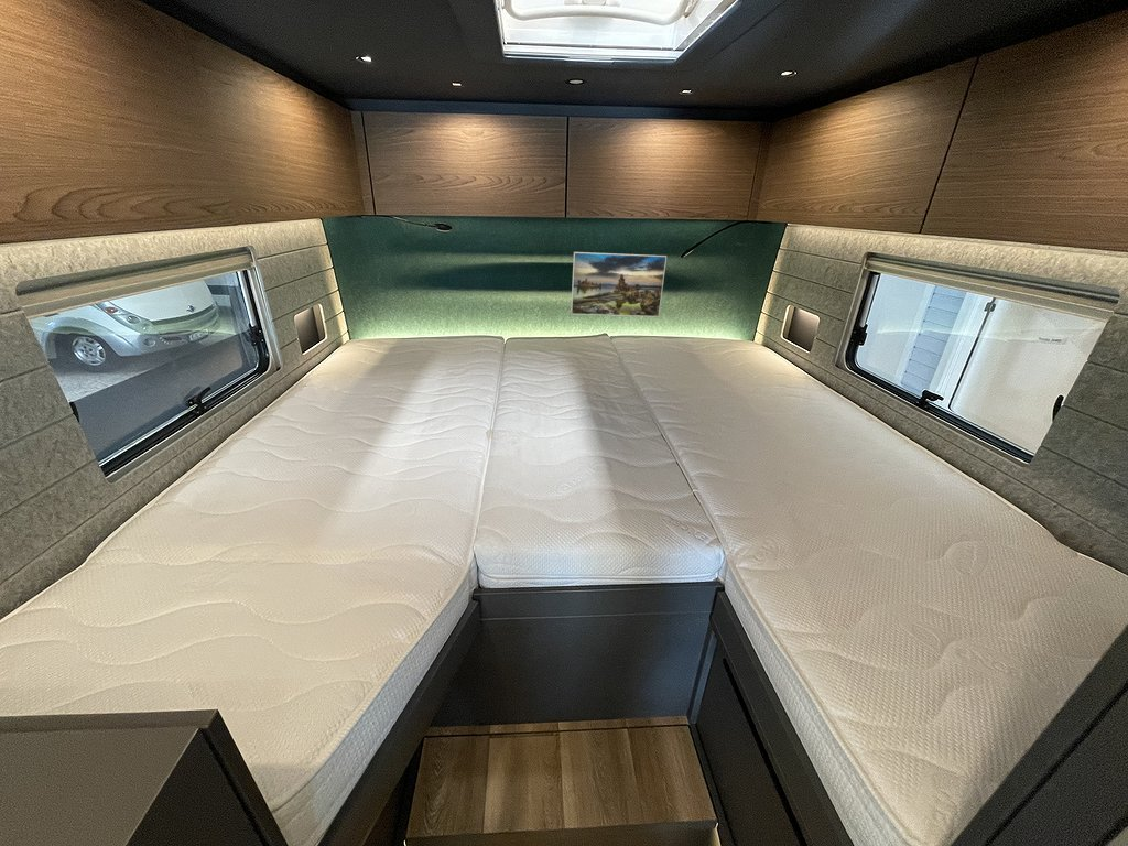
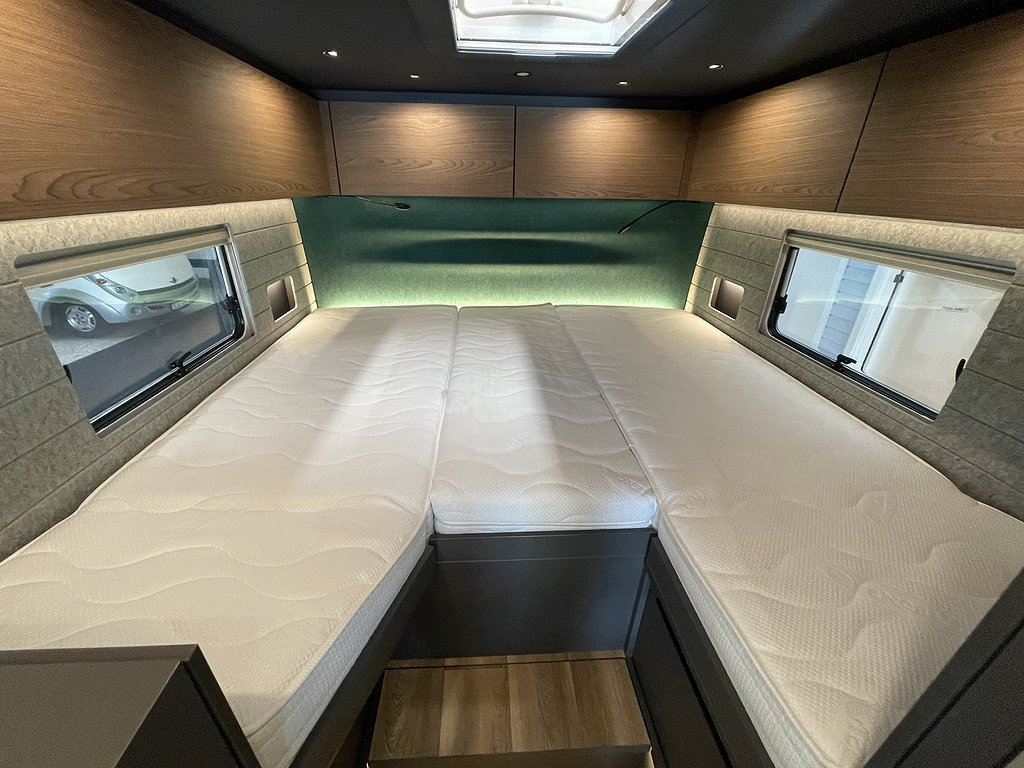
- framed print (617, 285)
